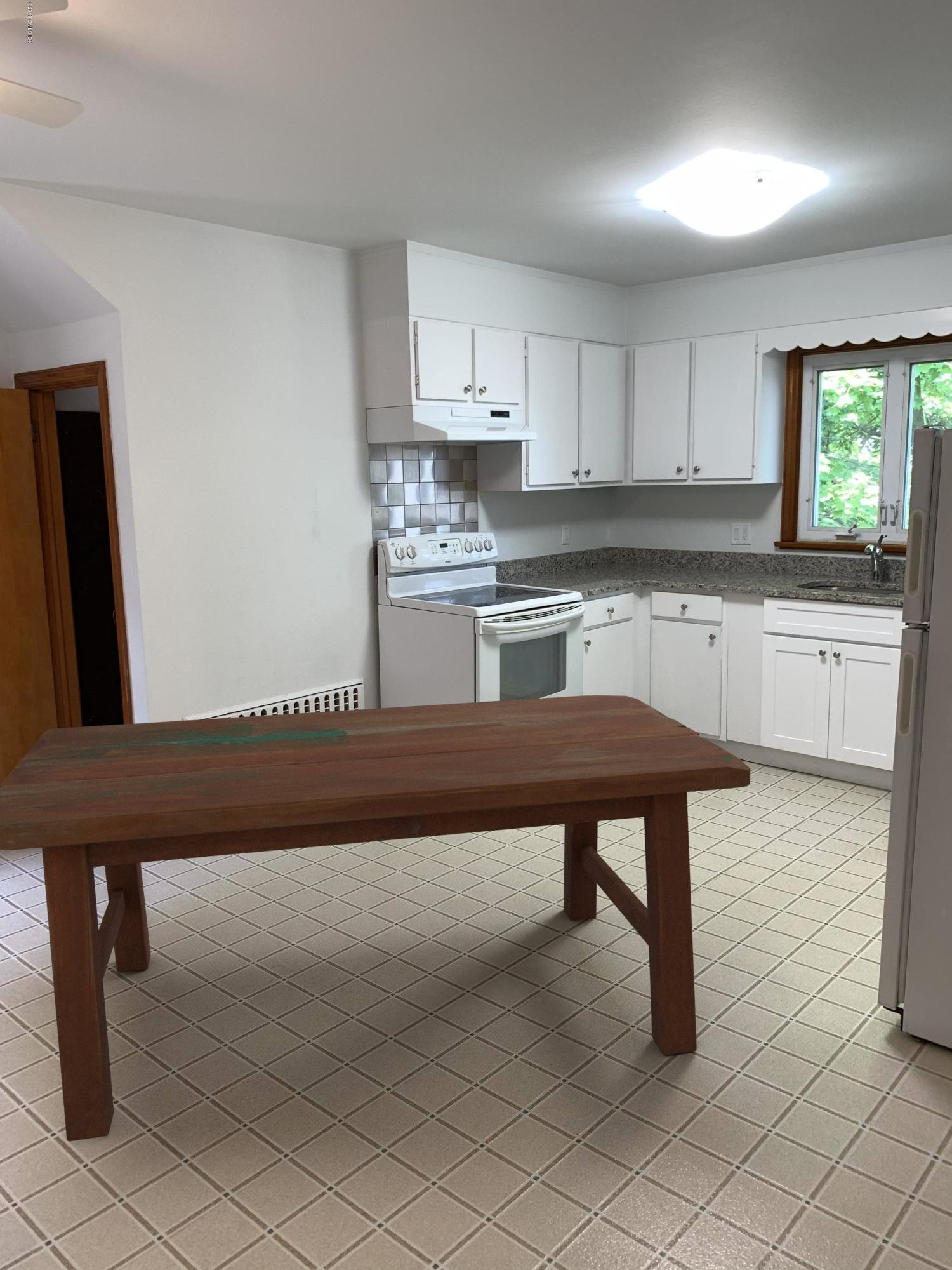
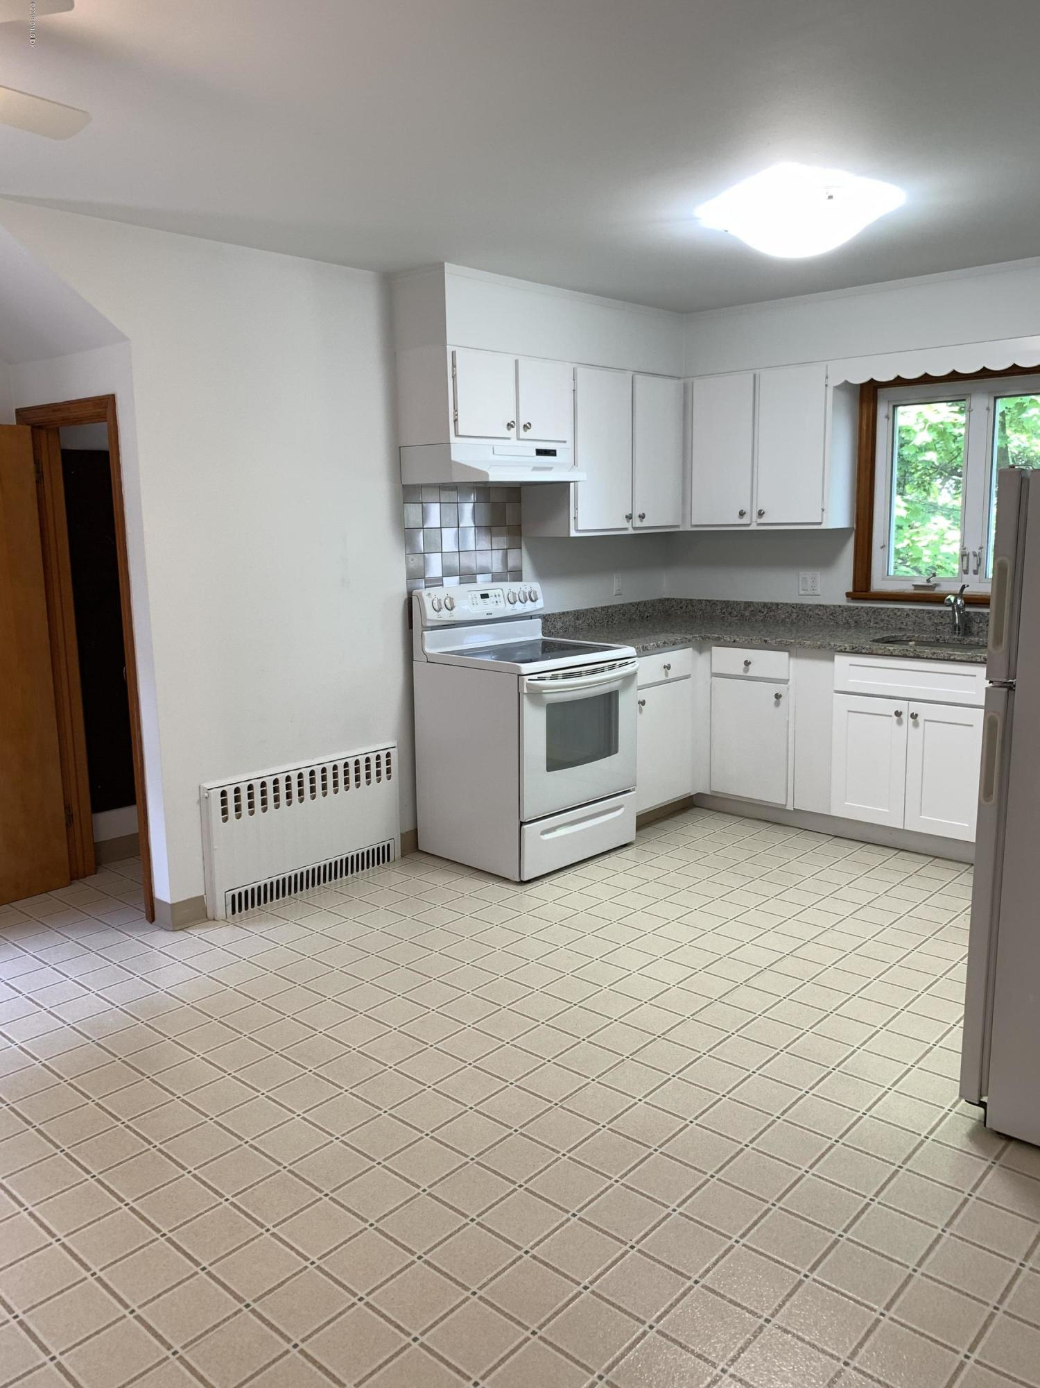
- dining table (371, 841)
